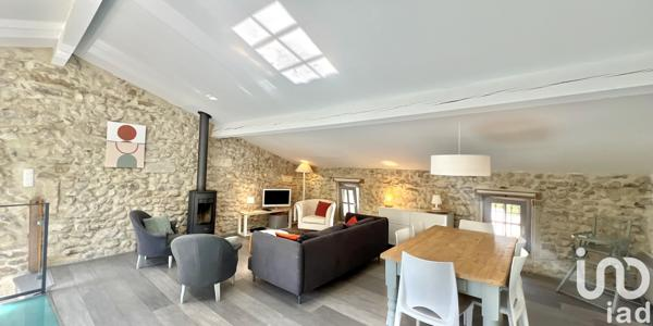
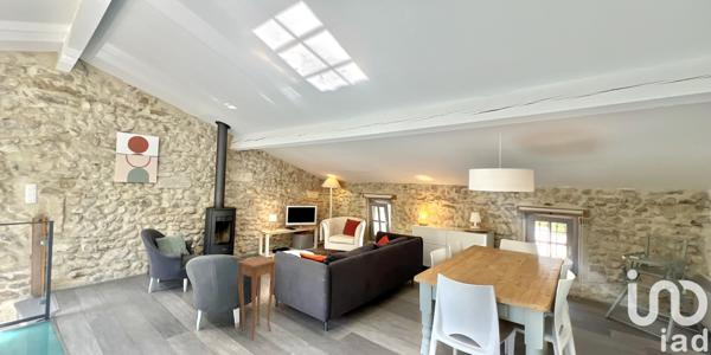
+ side table (255, 296)
